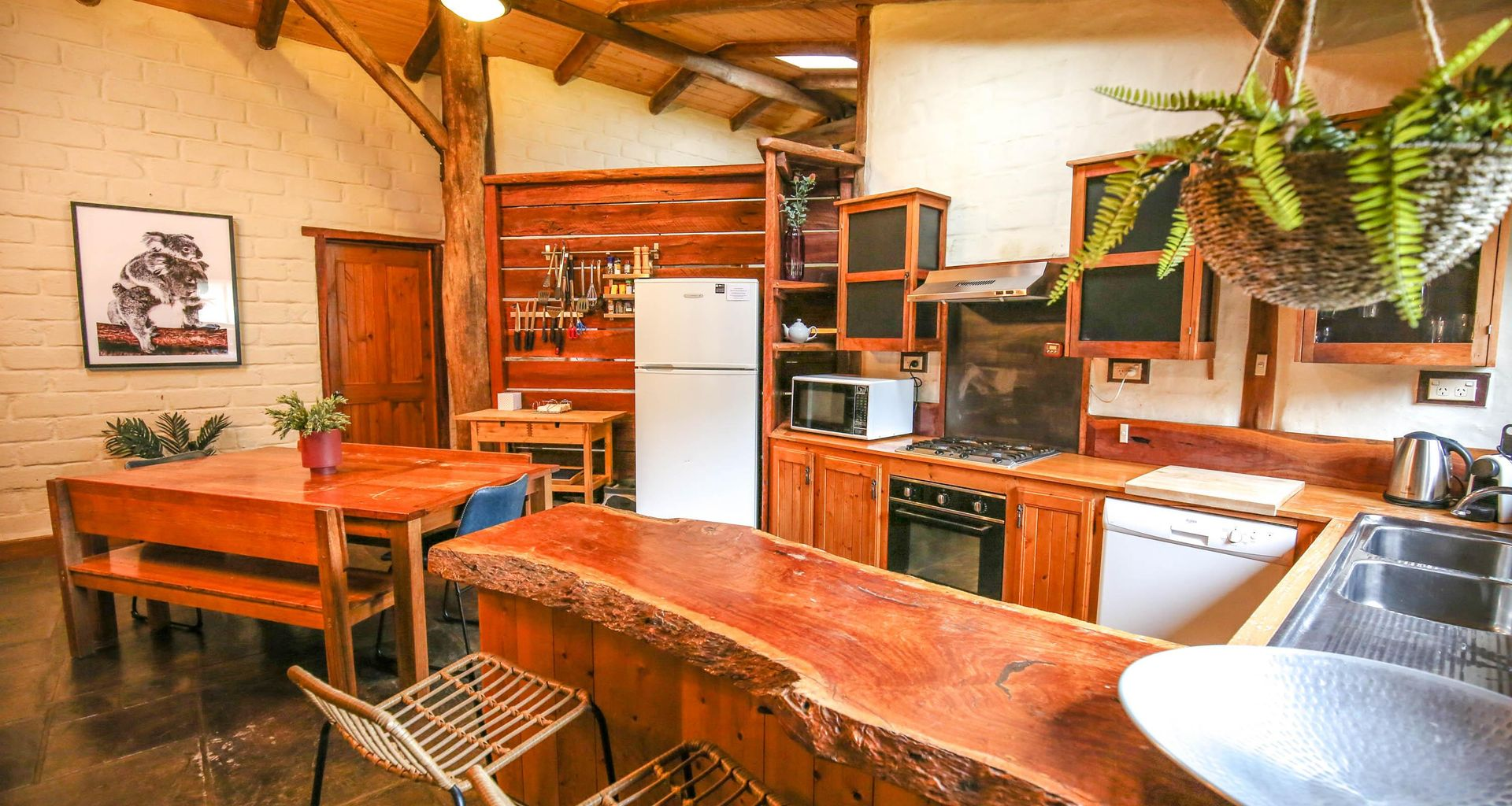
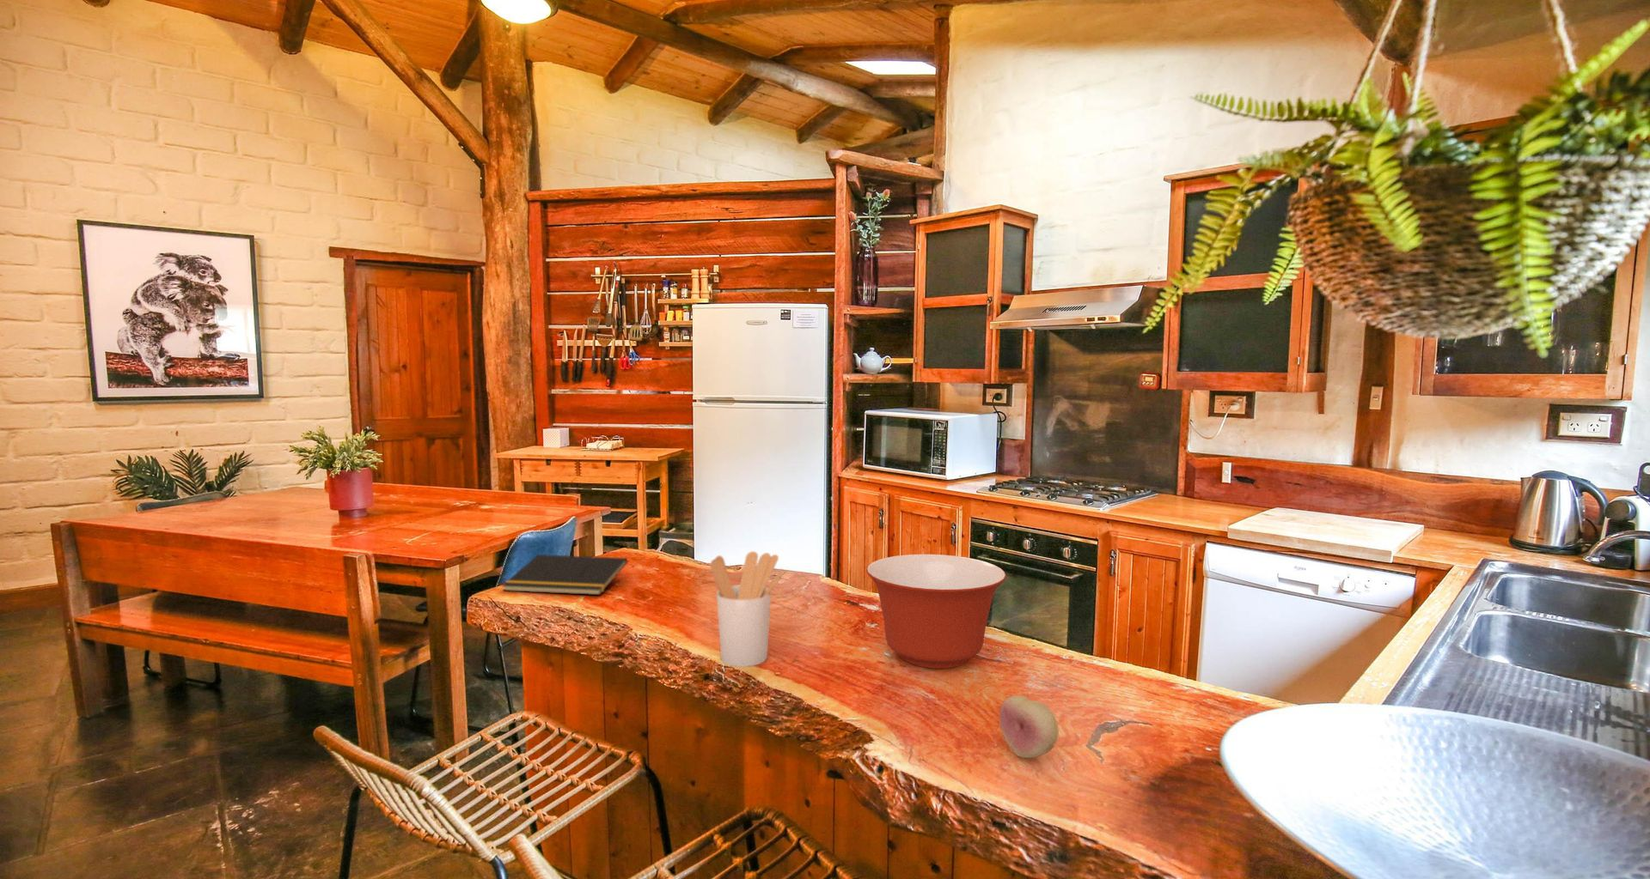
+ mixing bowl (934, 613)
+ notepad (567, 574)
+ fruit (1026, 727)
+ utensil holder (750, 604)
